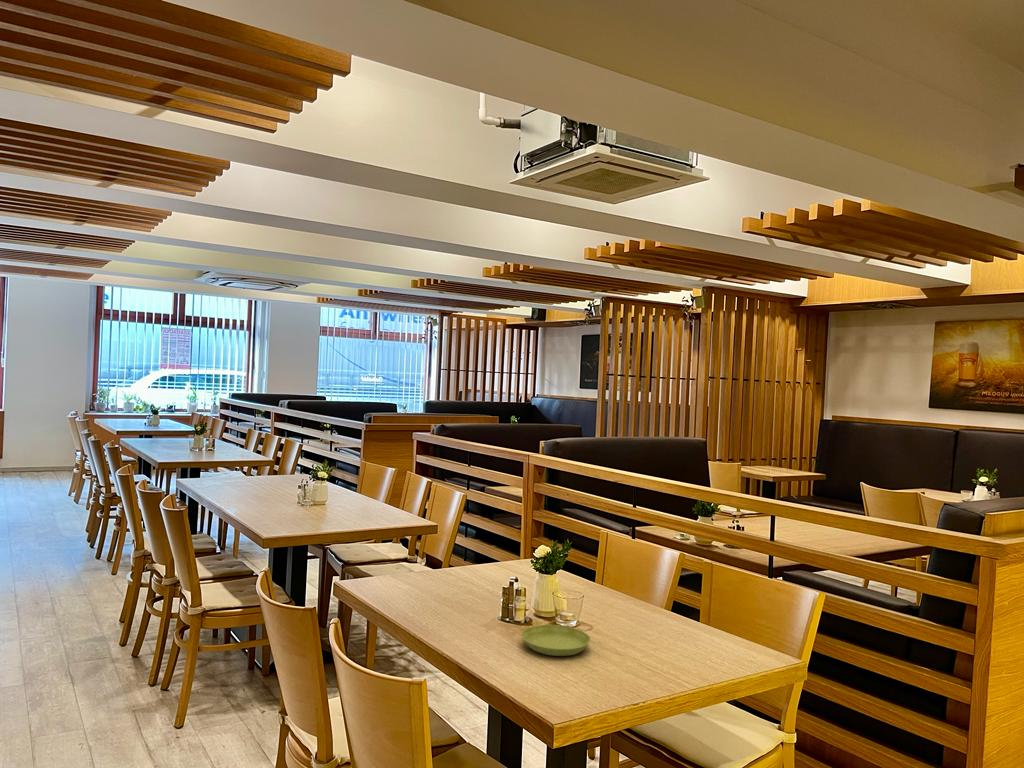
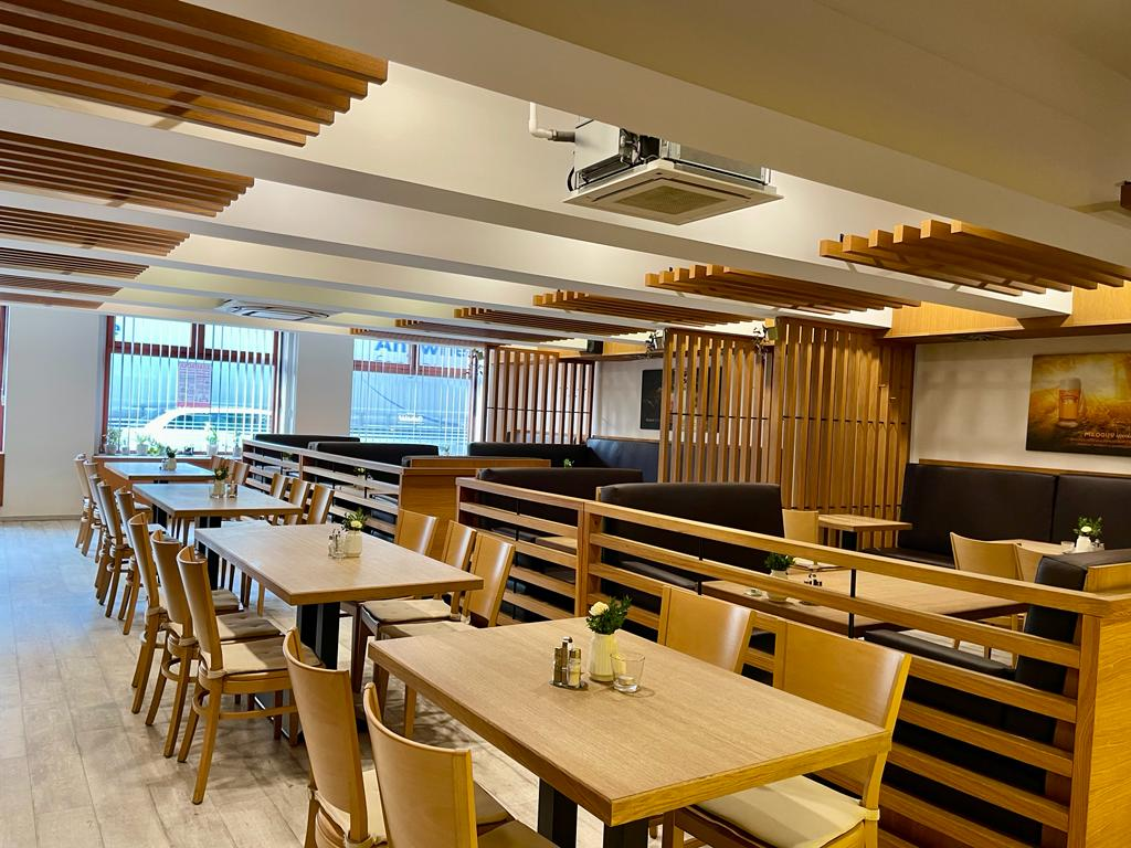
- saucer (555, 641)
